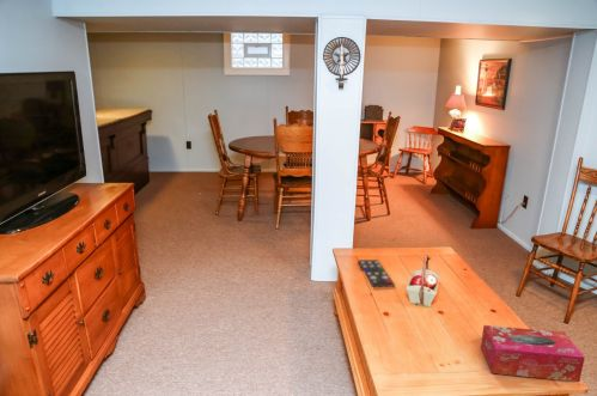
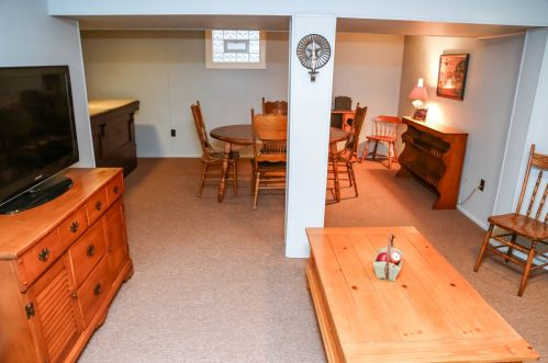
- tissue box (529, 352)
- remote control (374, 272)
